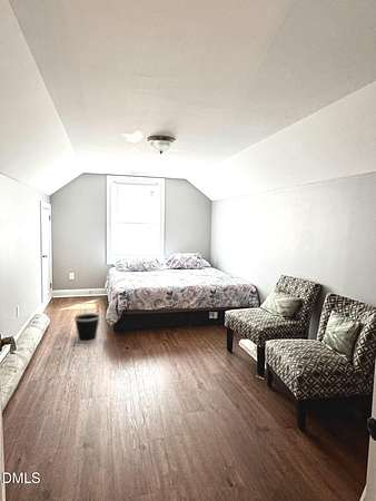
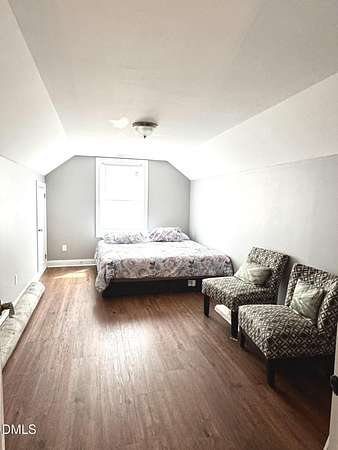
- wastebasket (87, 327)
